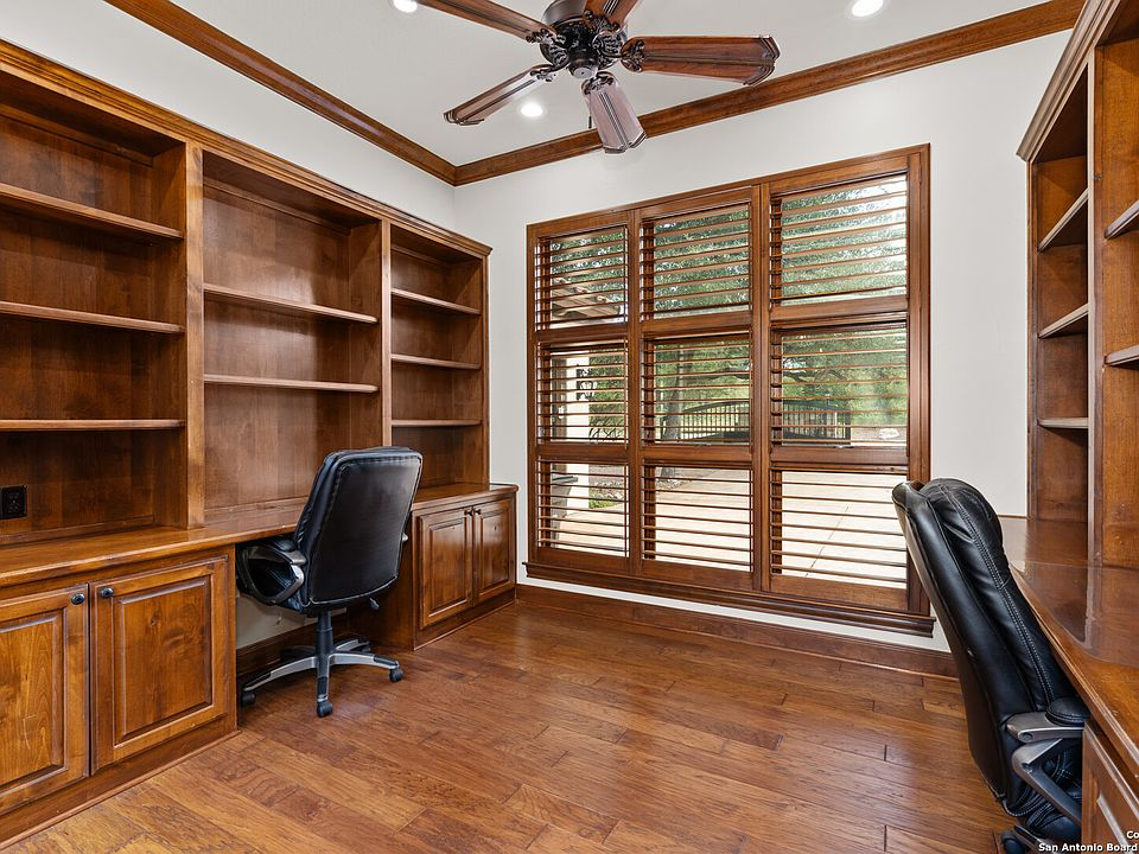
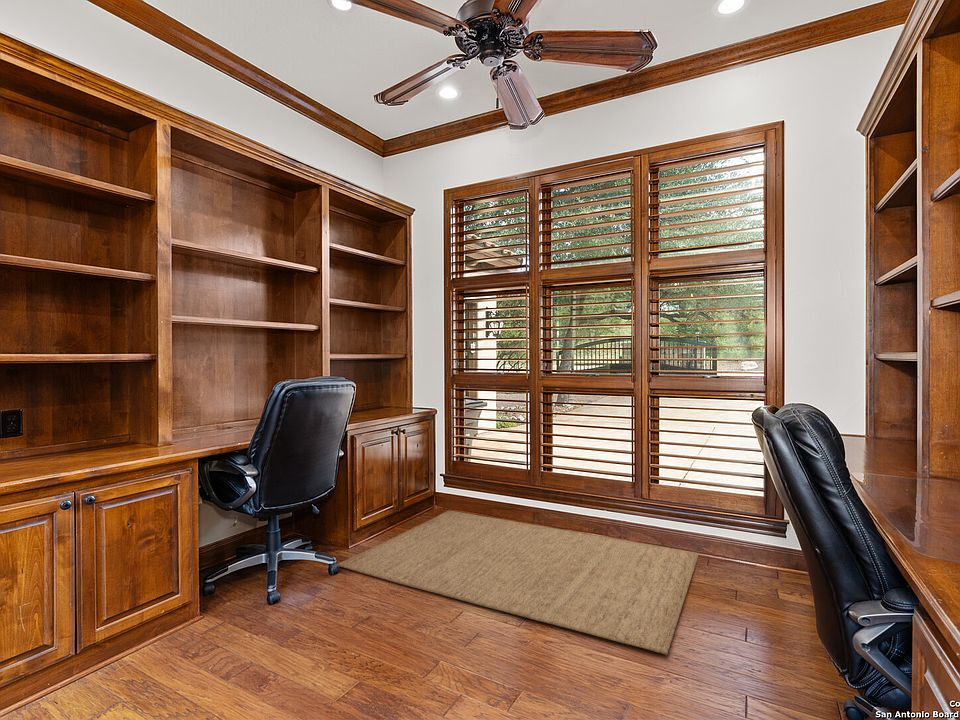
+ rug (522, 559)
